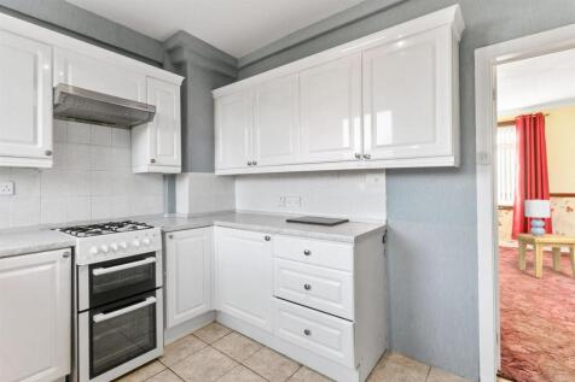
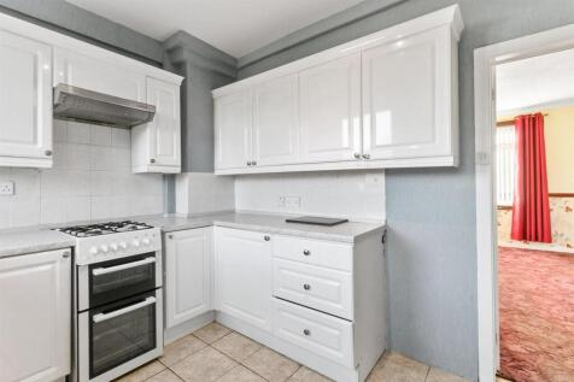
- side table (552, 254)
- lamp (536, 217)
